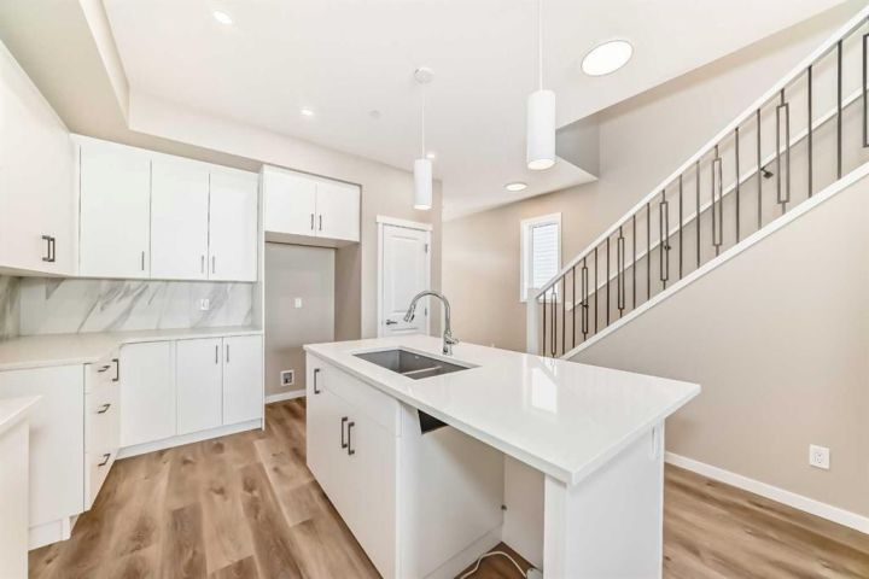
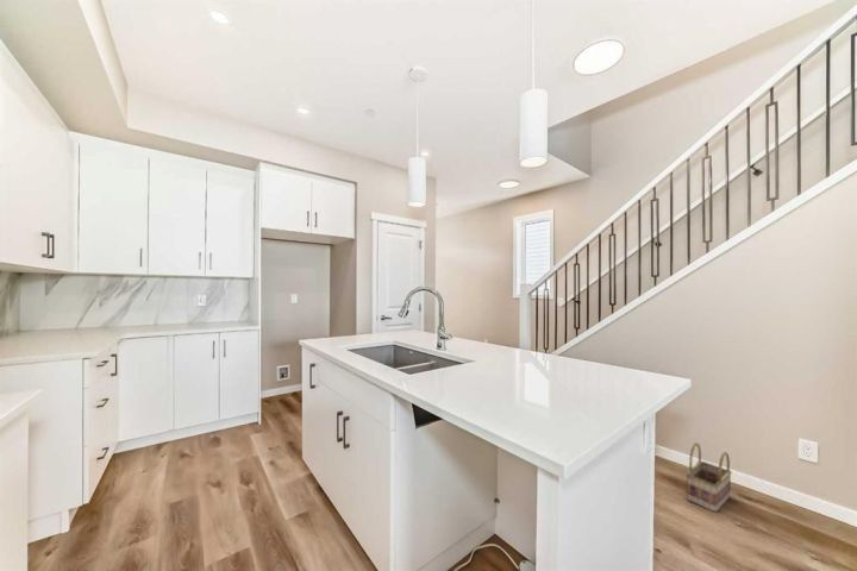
+ basket (708, 472)
